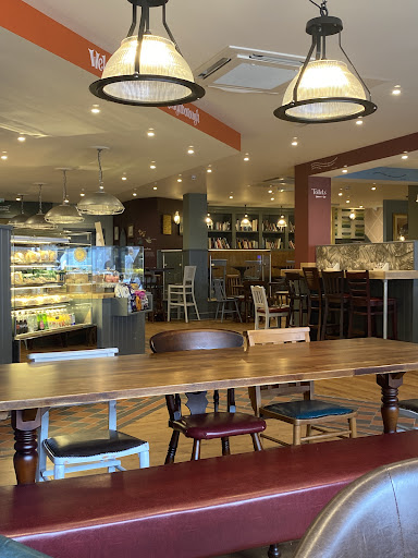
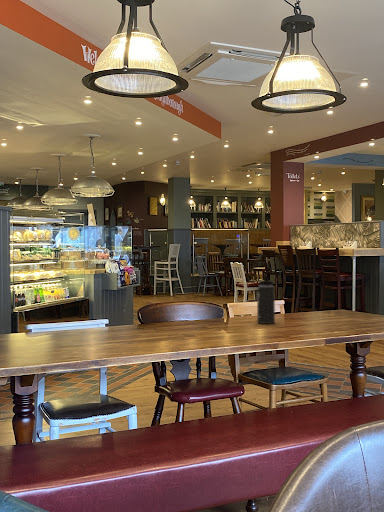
+ thermos bottle (266, 298)
